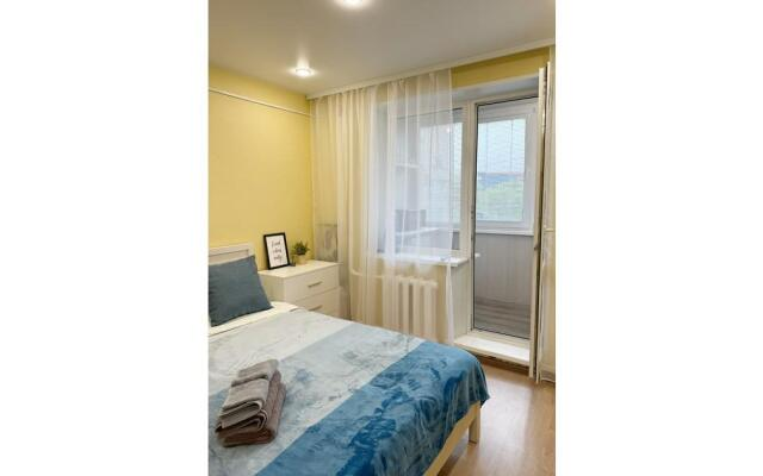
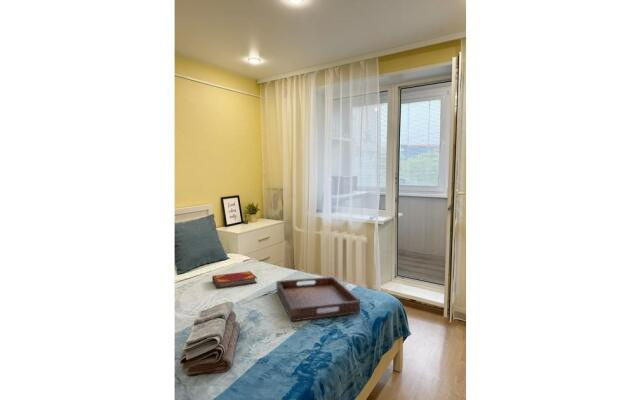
+ serving tray (315, 295)
+ hardback book (234, 279)
